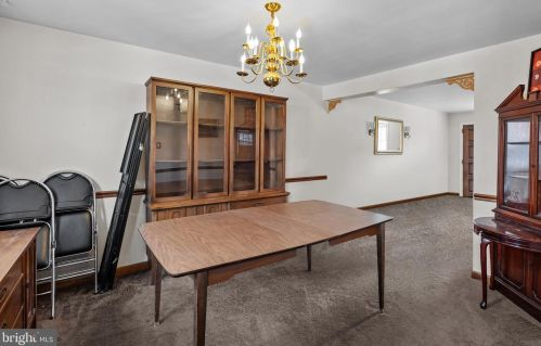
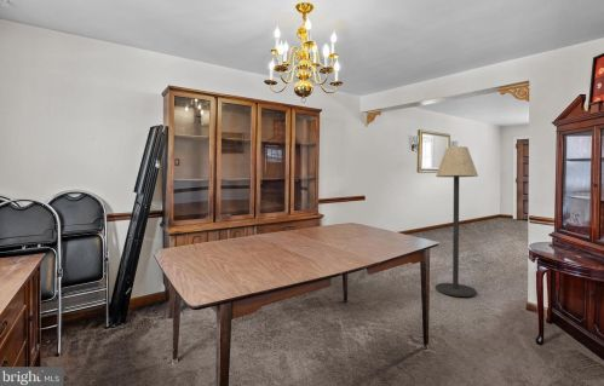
+ floor lamp (455, 219)
